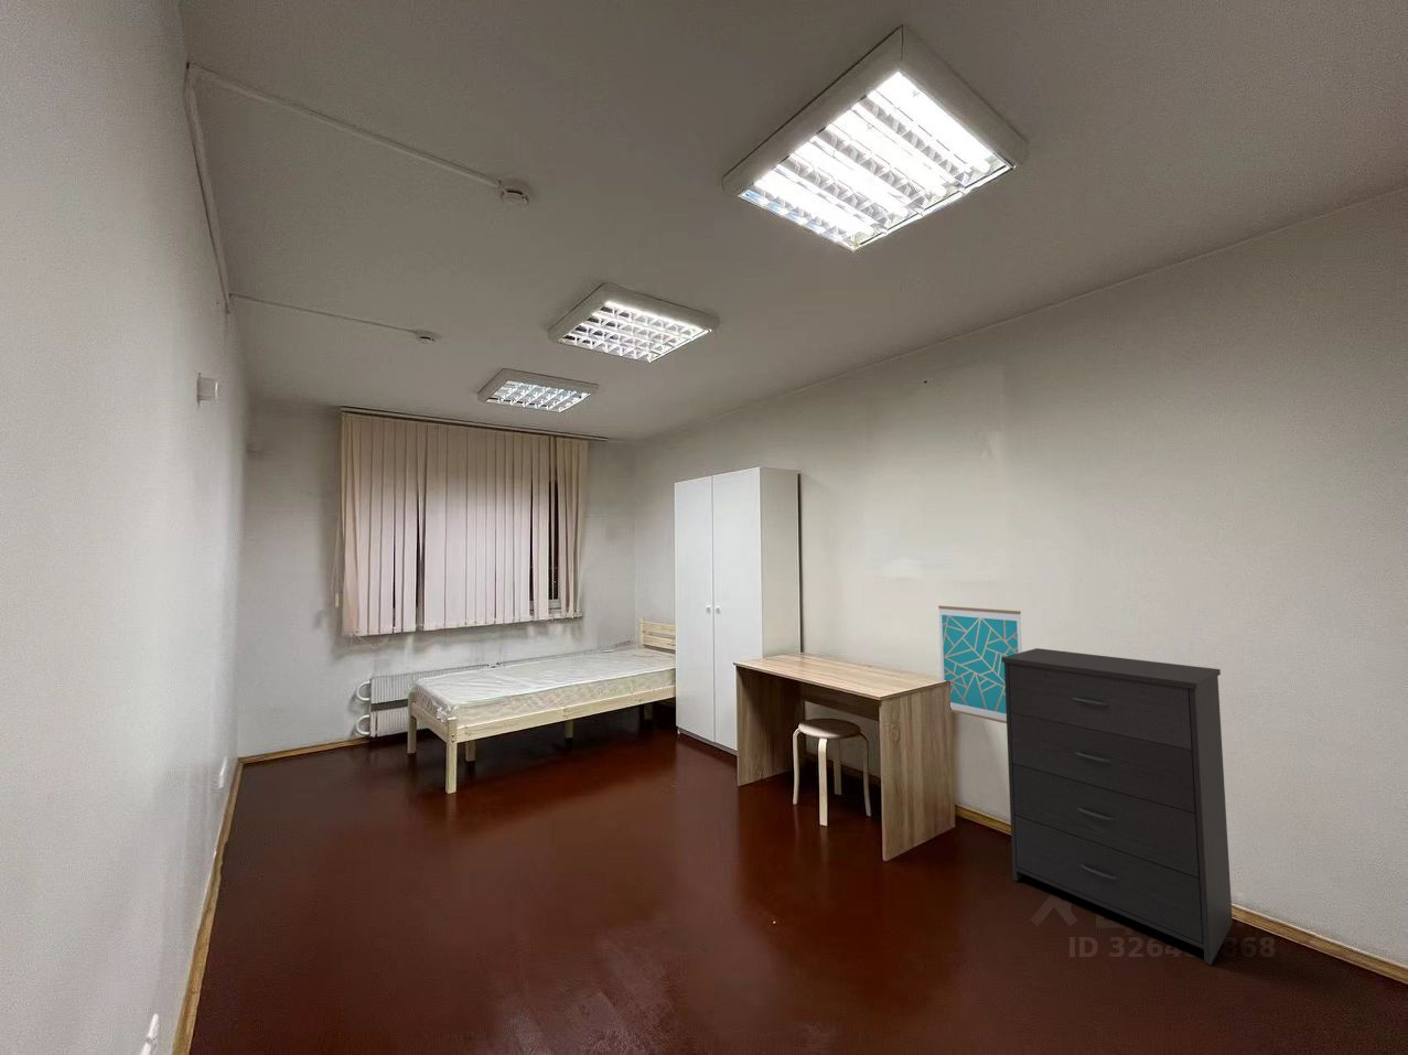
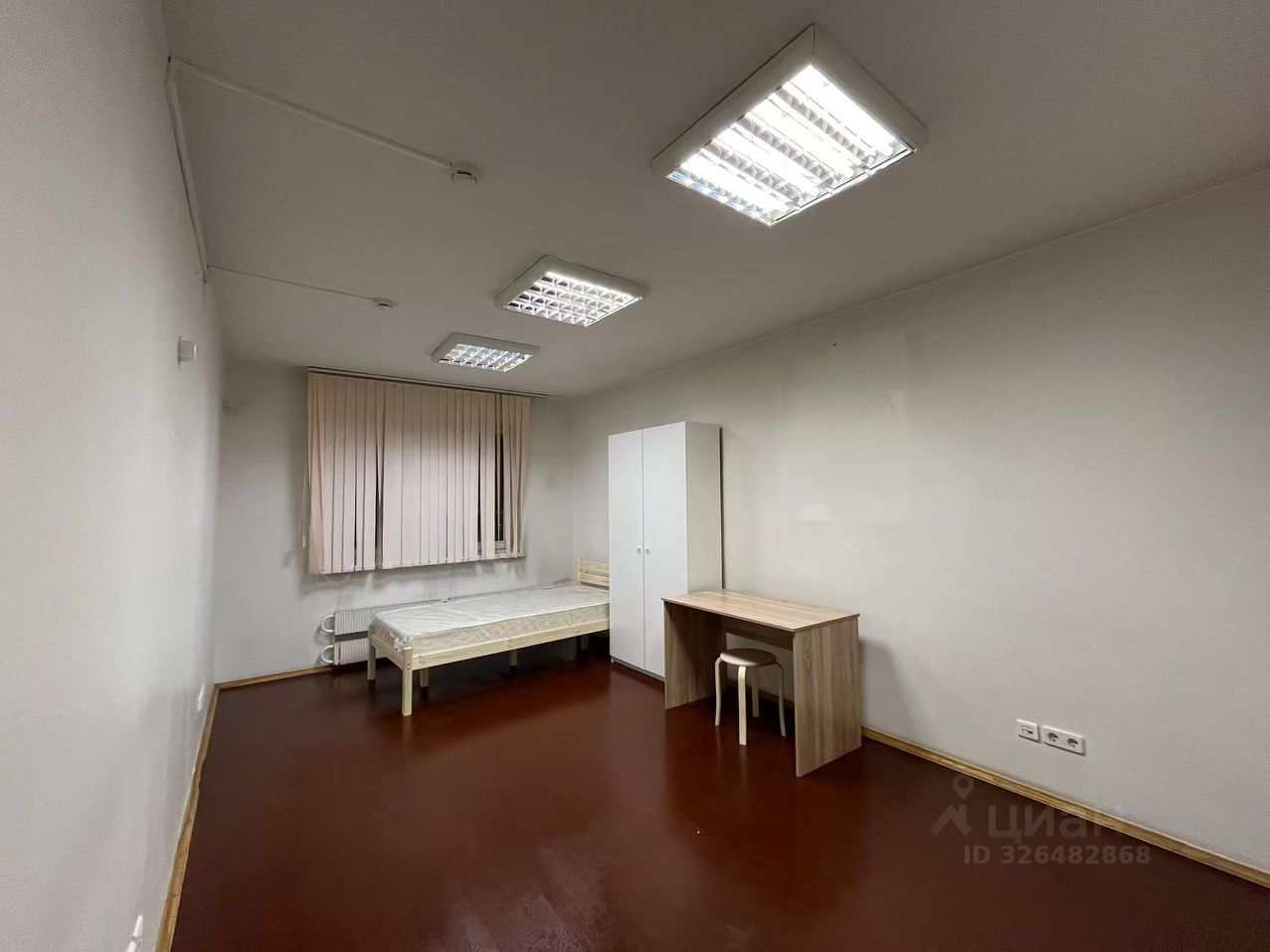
- dresser (1108, 780)
- wall art (979, 663)
